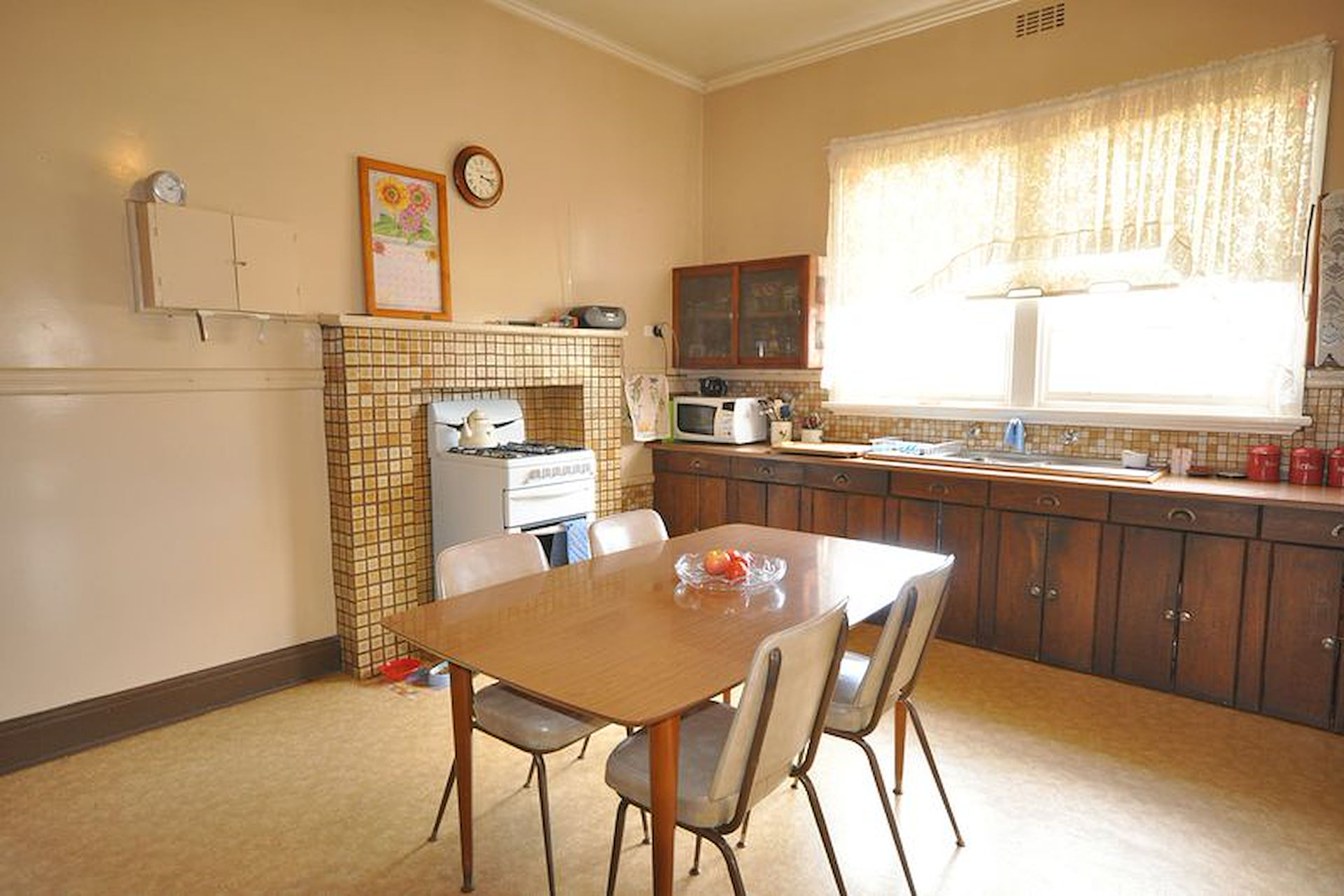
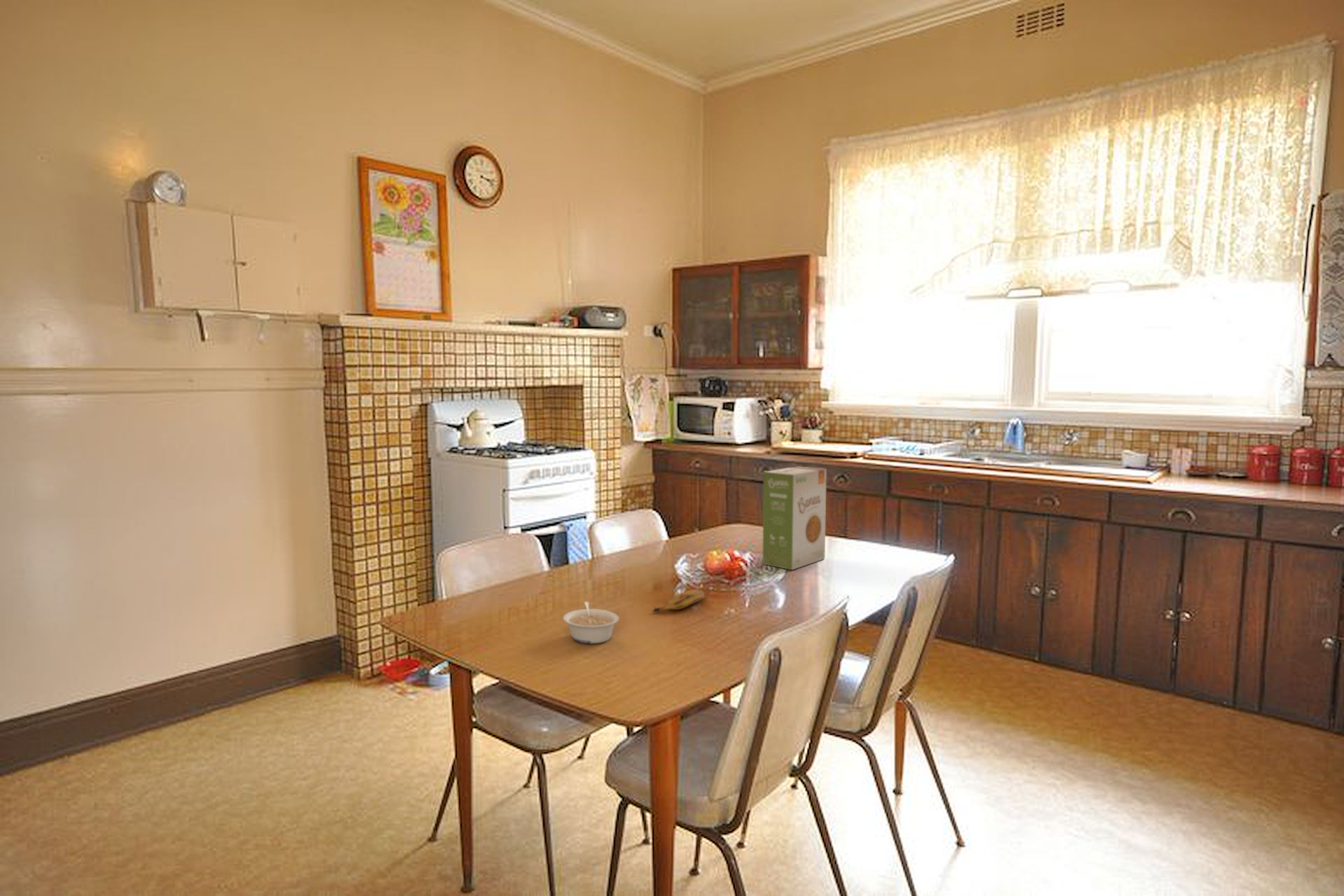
+ legume (589, 624)
+ food box (794, 516)
+ banana (683, 598)
